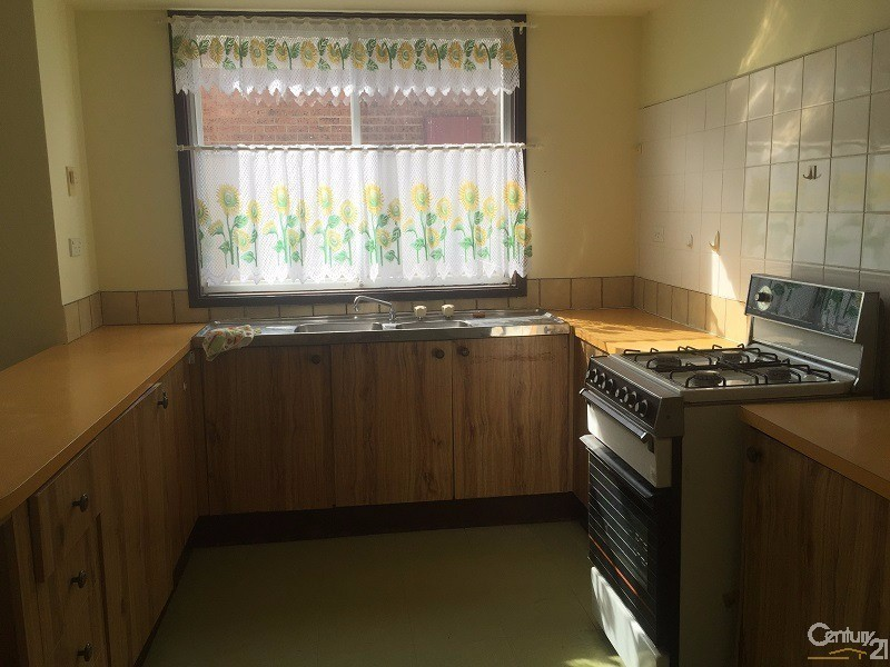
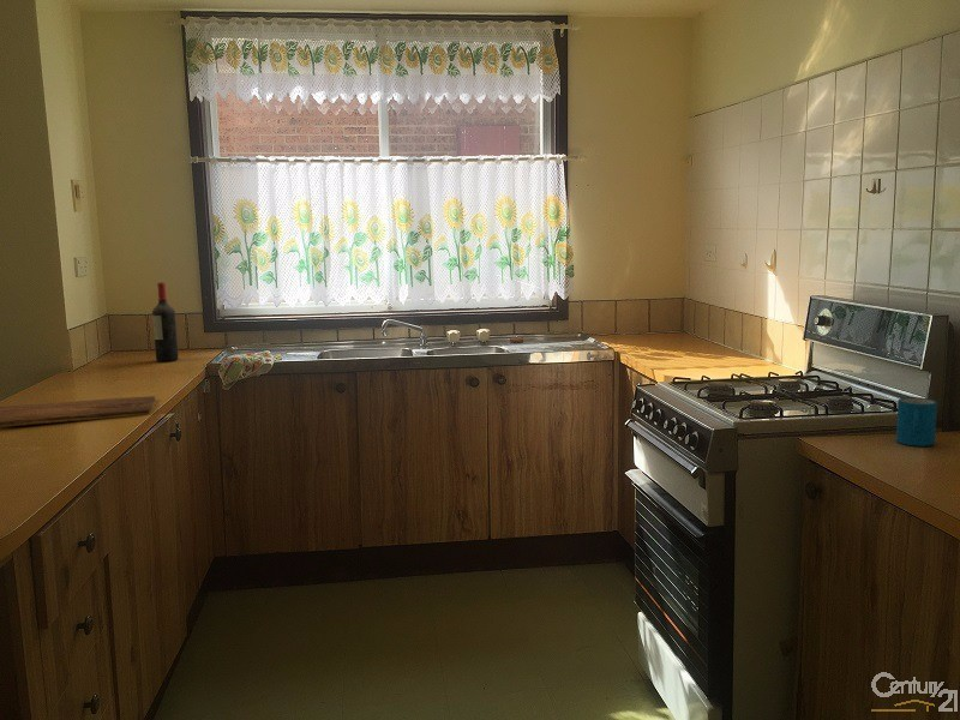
+ cutting board (68, 410)
+ wine bottle (163, 322)
+ mug (916, 422)
